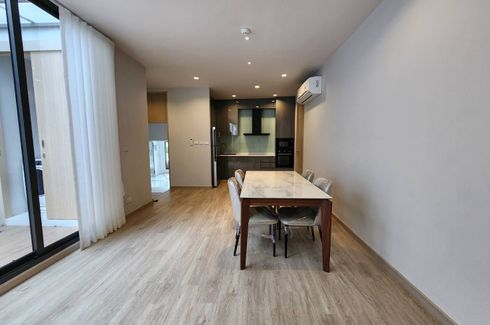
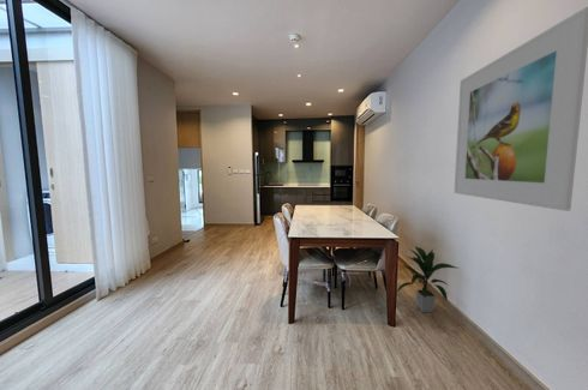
+ indoor plant (424, 277)
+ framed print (500, 128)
